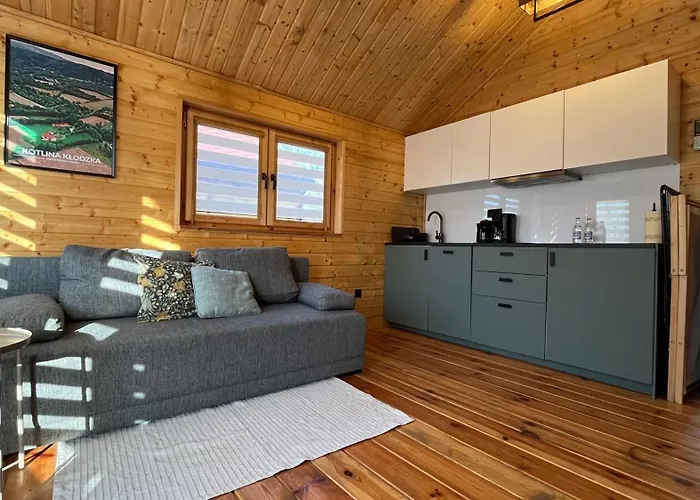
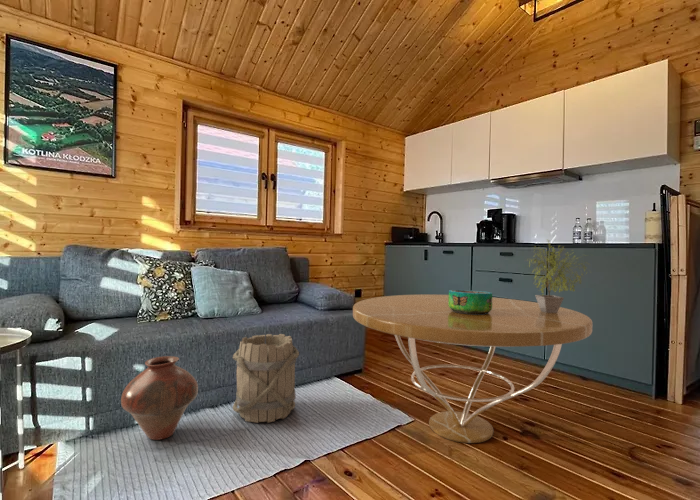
+ vase (161, 397)
+ decorative bowl (470, 300)
+ coffee table (461, 367)
+ bucket (266, 374)
+ potted plant (555, 275)
